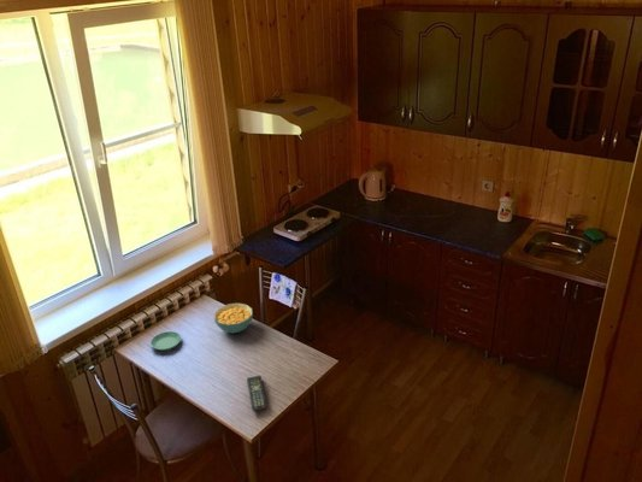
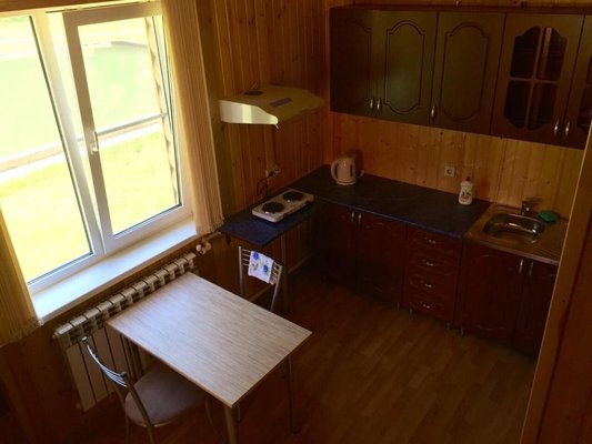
- cereal bowl (234, 321)
- remote control (257, 392)
- saucer (165, 341)
